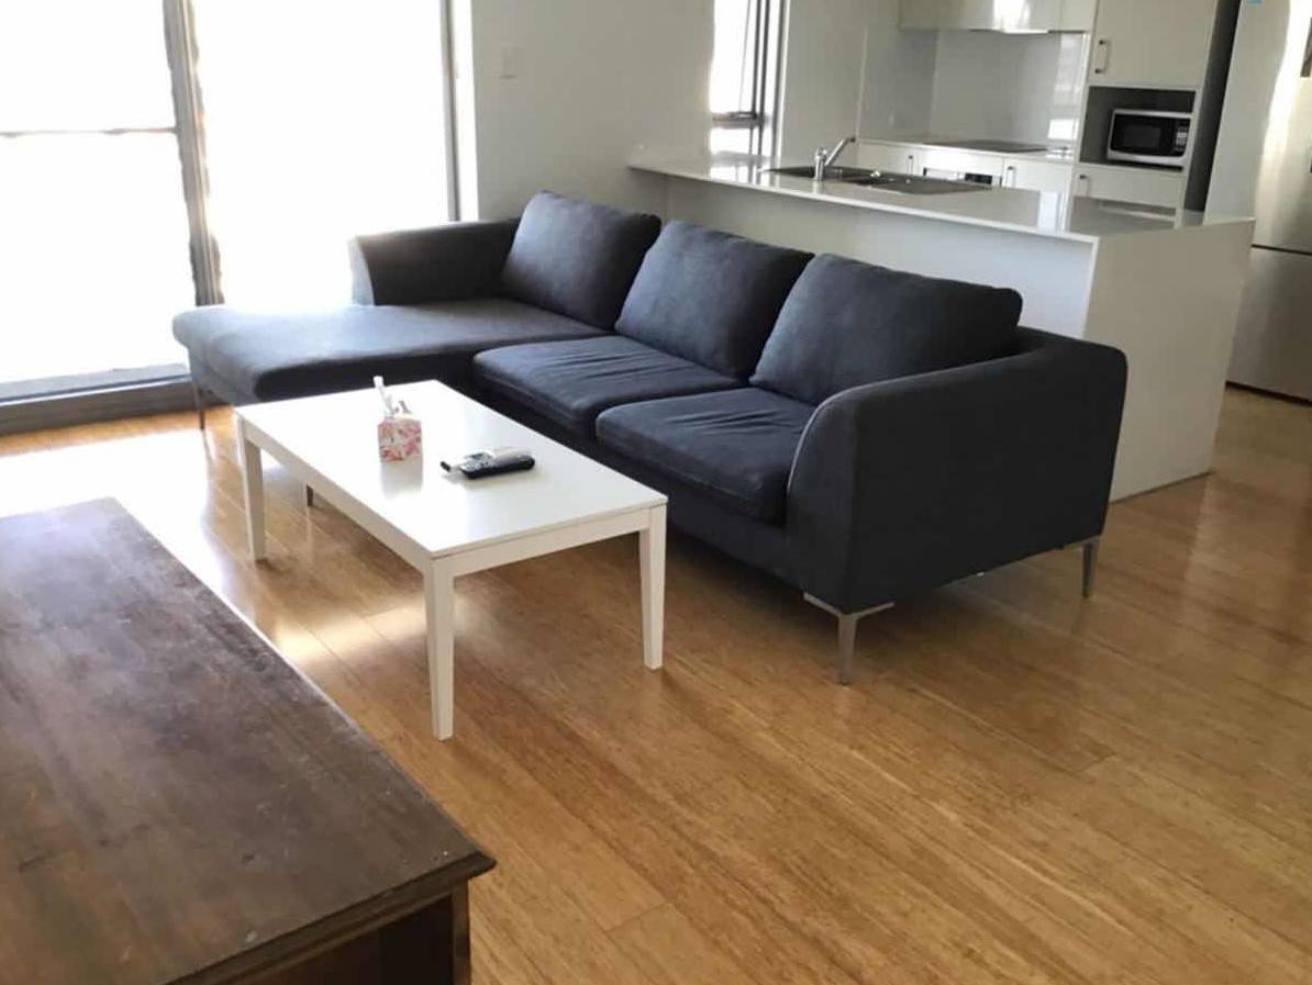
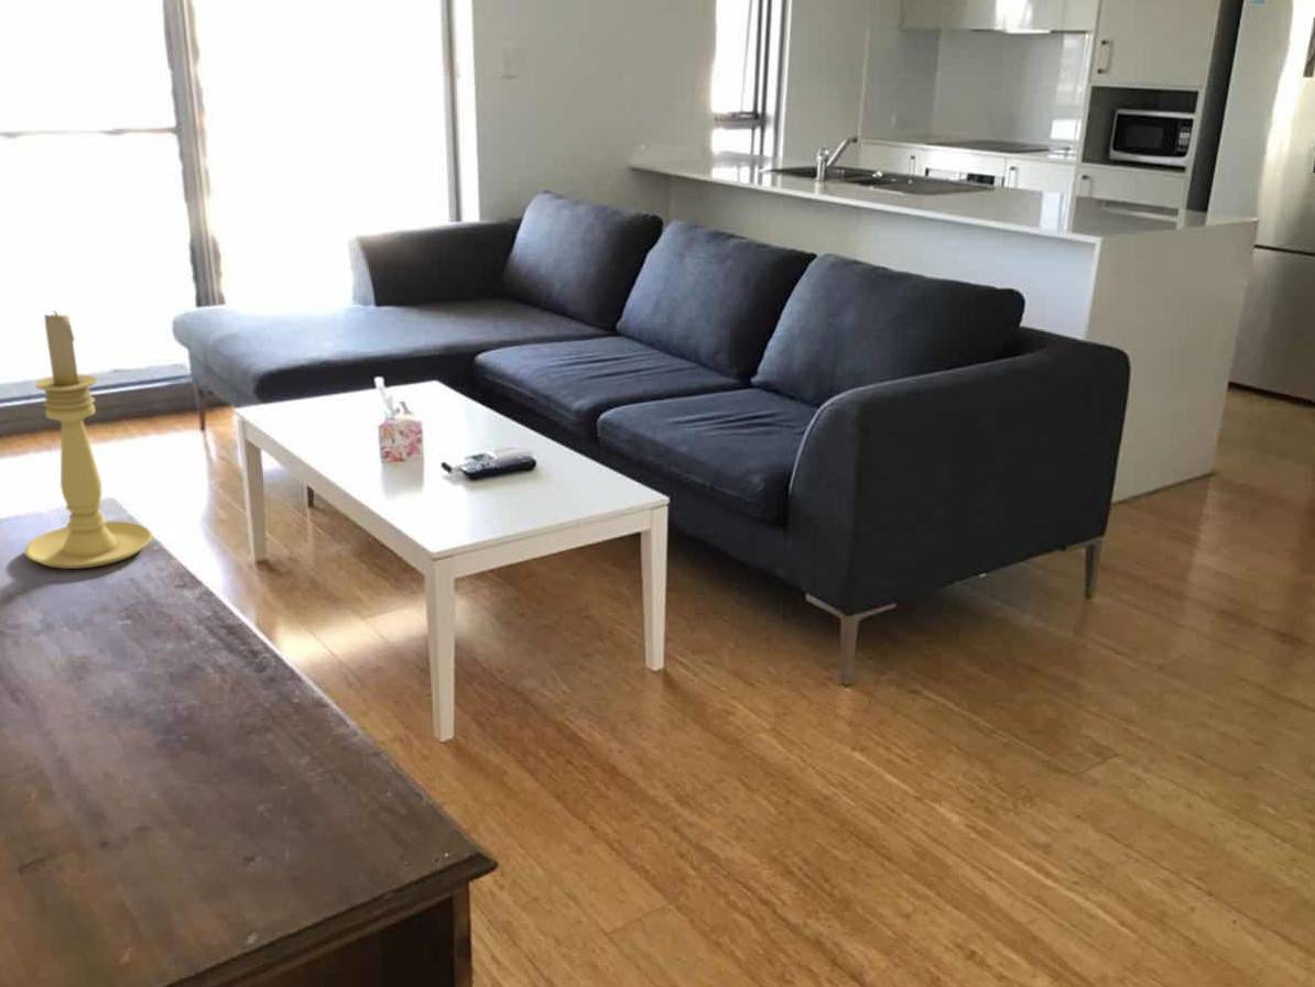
+ candle holder (74, 432)
